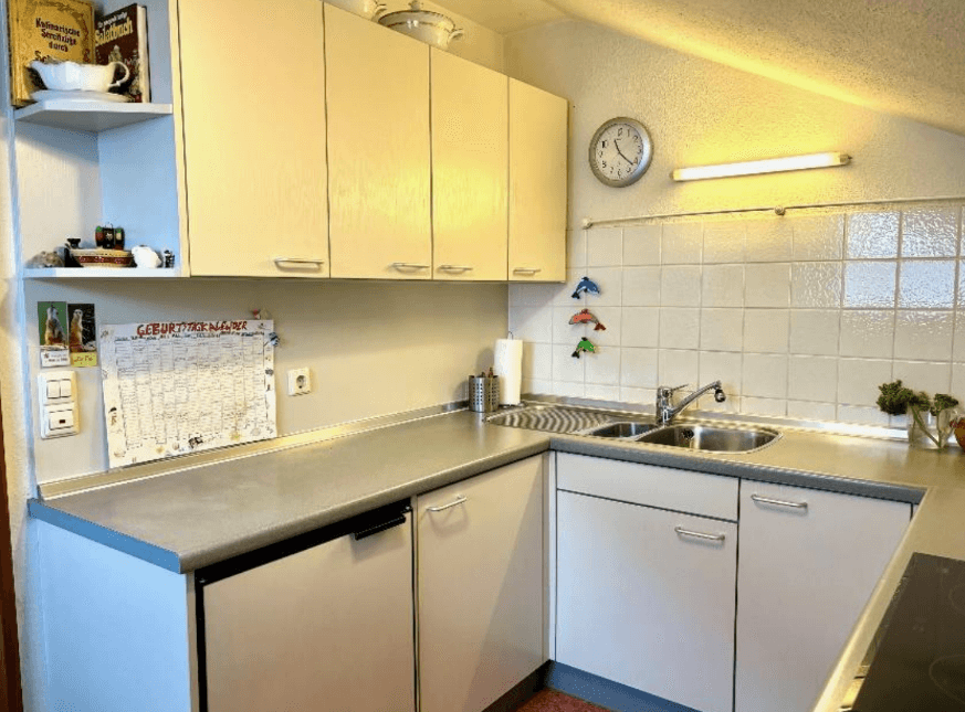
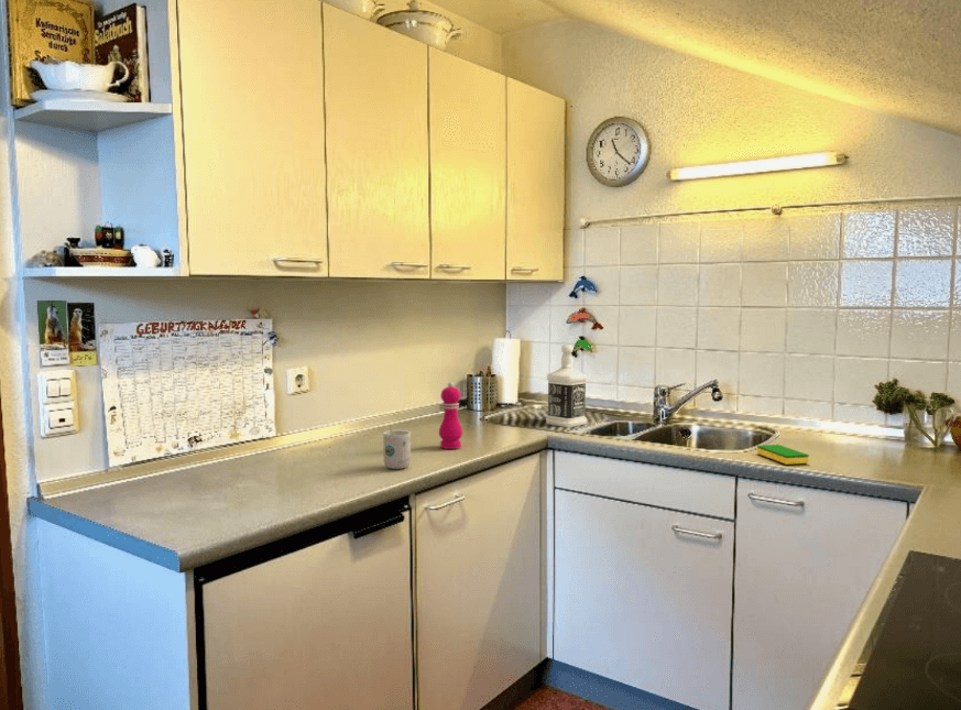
+ dish sponge (782, 454)
+ mug (398, 444)
+ bottle (566, 384)
+ pepper mill (450, 414)
